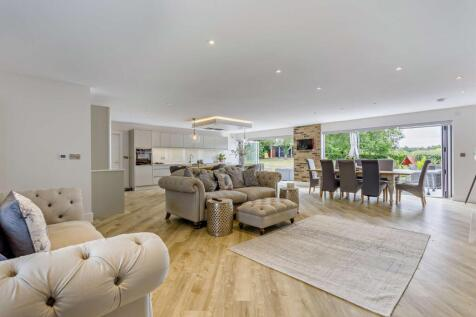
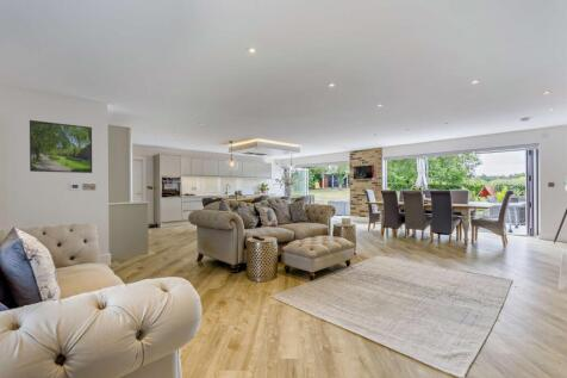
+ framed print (62, 148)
